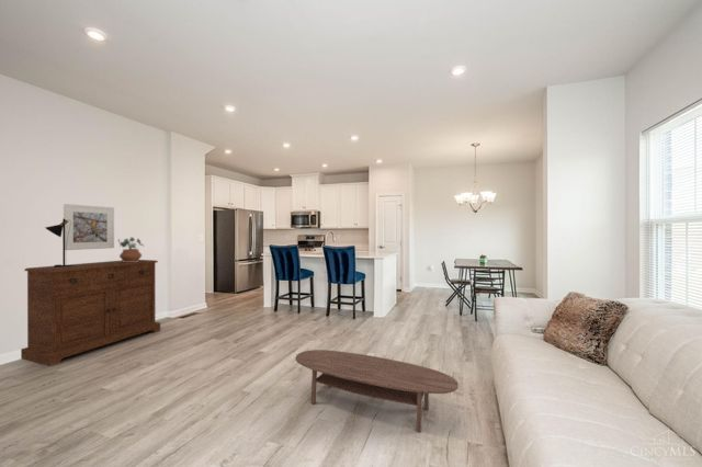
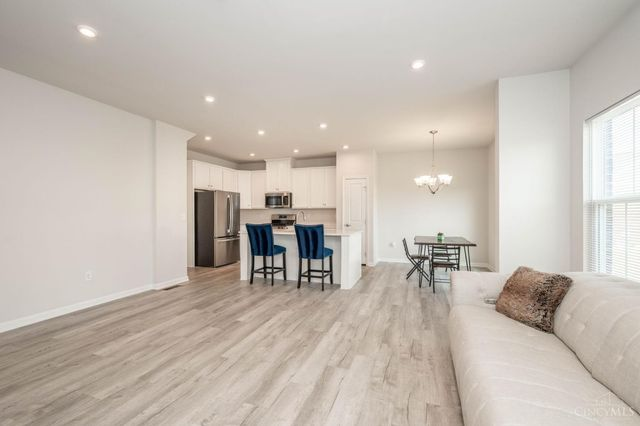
- potted plant (133, 249)
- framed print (90, 227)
- coffee table (369, 386)
- table lamp (63, 242)
- sideboard (99, 303)
